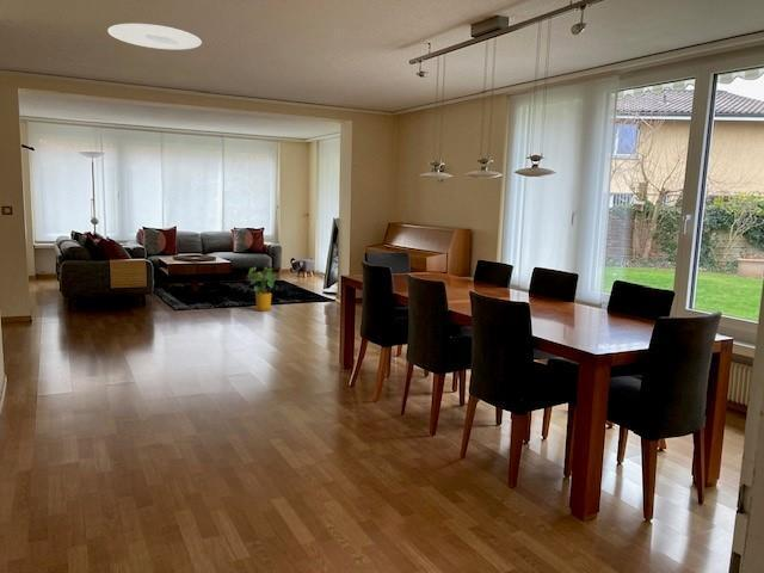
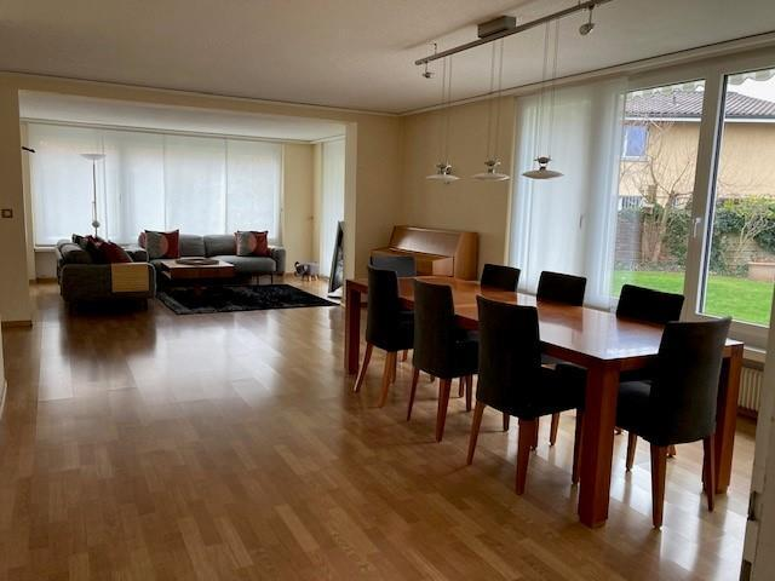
- ceiling light (155, 32)
- house plant (261, 288)
